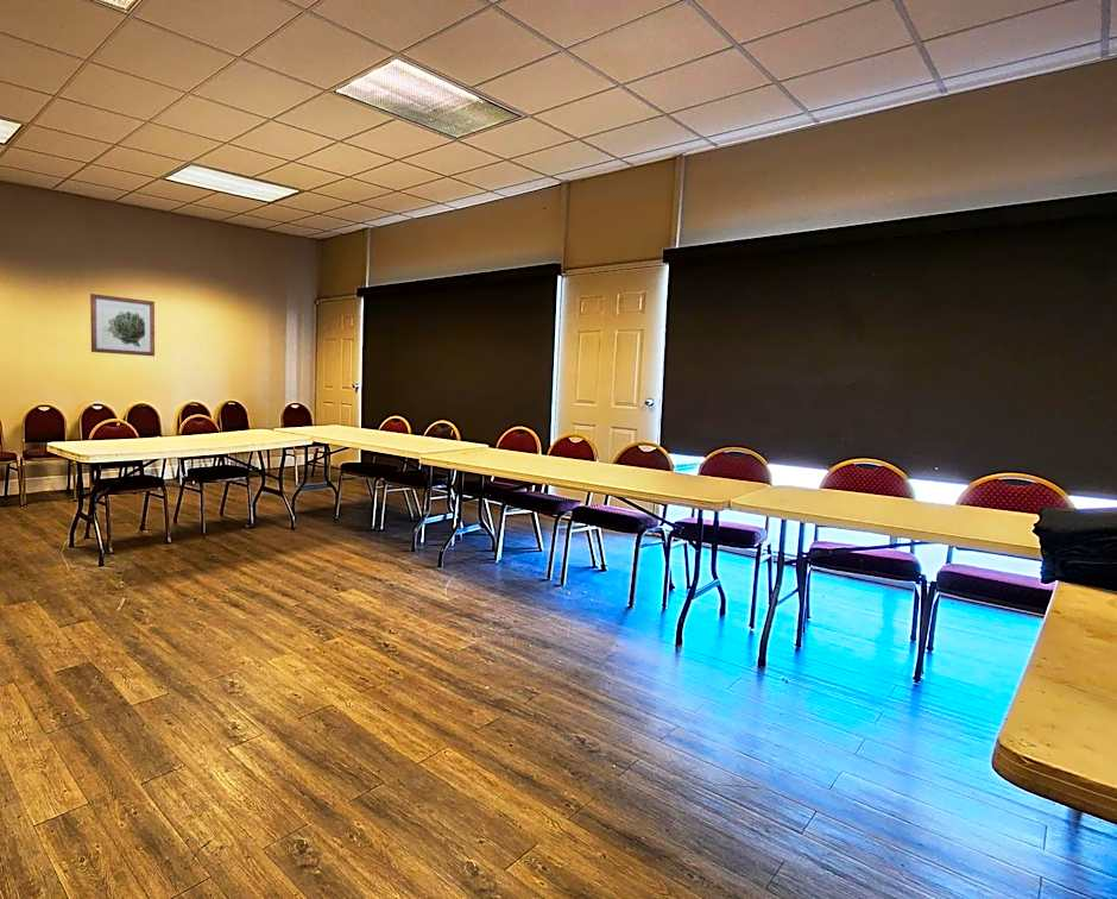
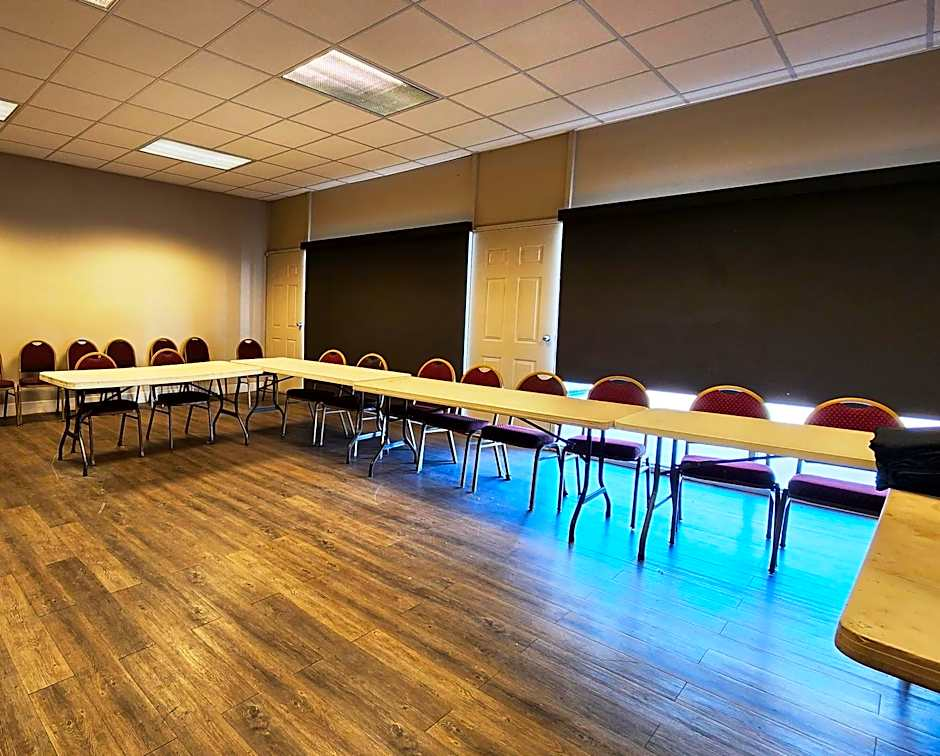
- wall art (124, 326)
